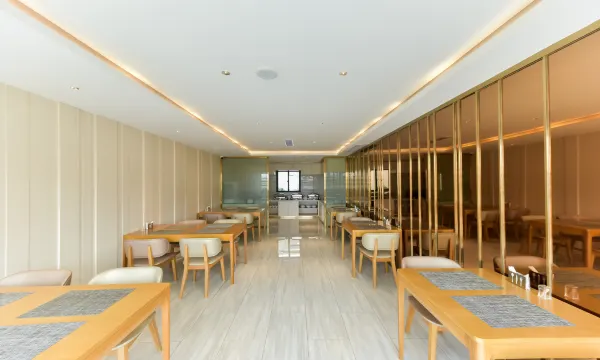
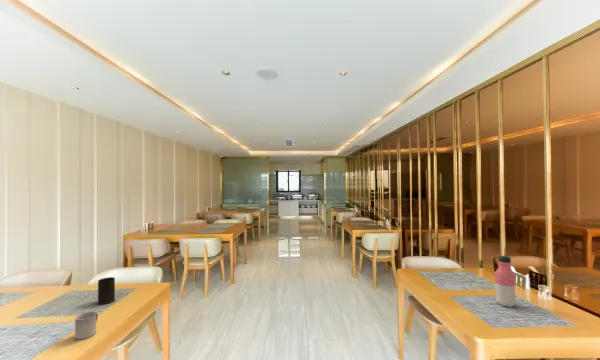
+ water bottle (504, 280)
+ cup (88, 323)
+ cup (106, 290)
